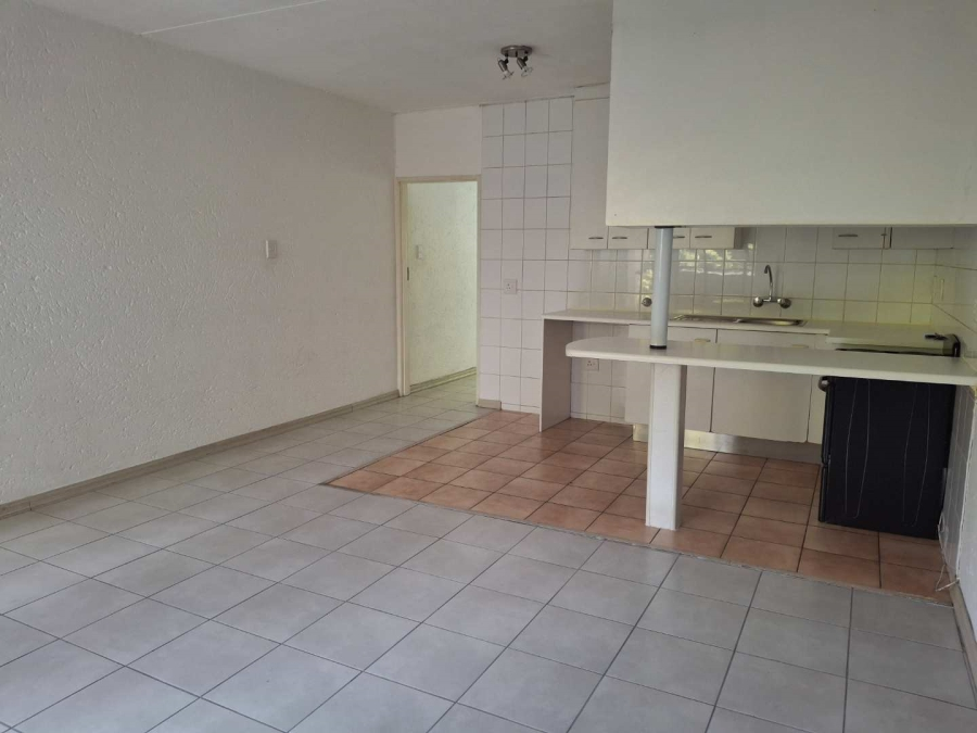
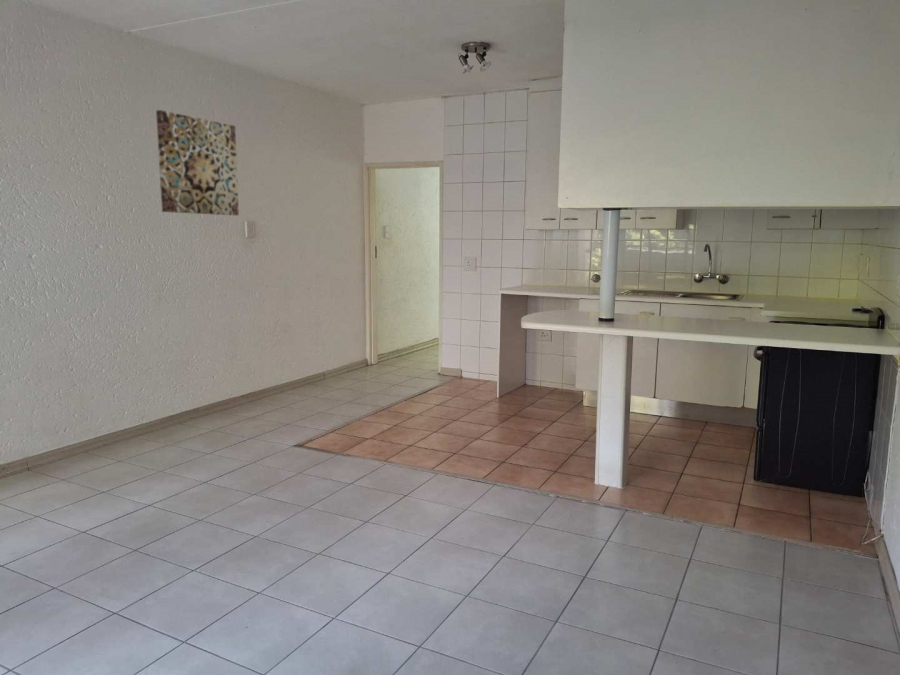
+ wall art (200, 166)
